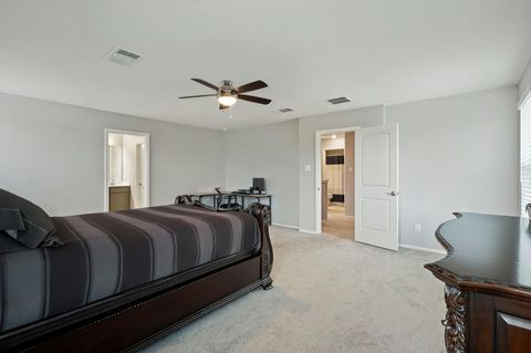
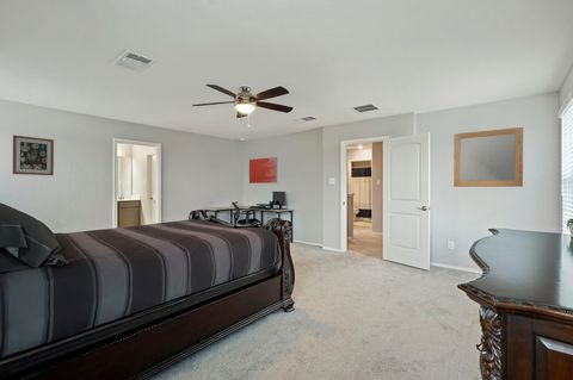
+ wall art (33, 156)
+ wall art (263, 170)
+ home mirror (486, 158)
